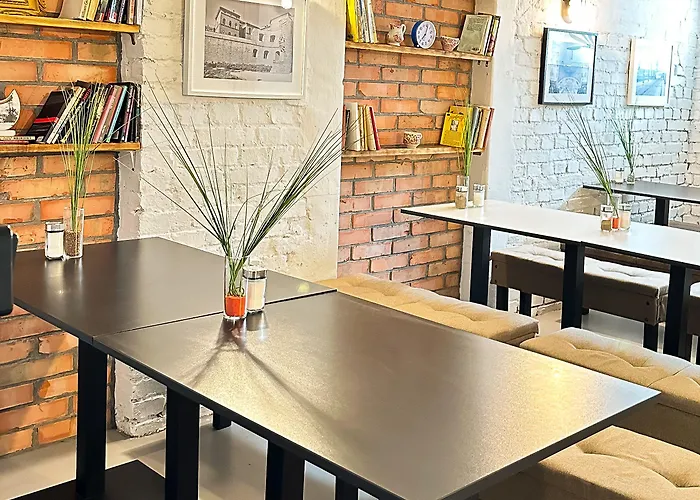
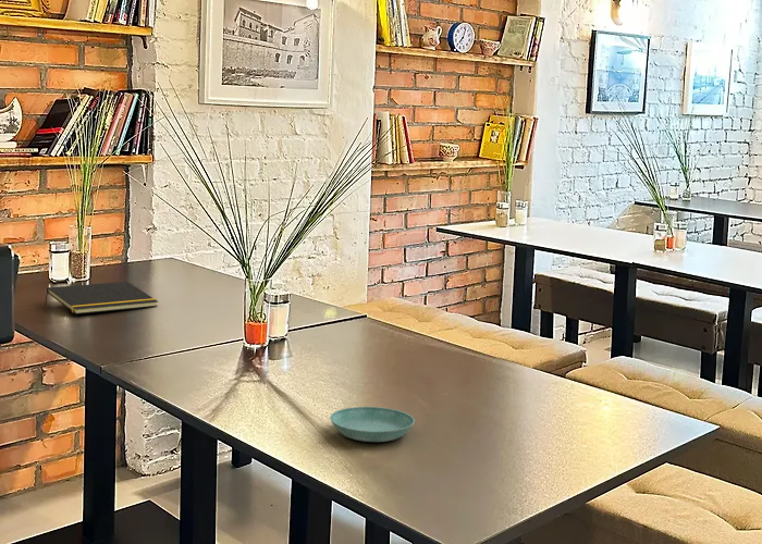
+ saucer (371, 425)
+ notepad (102, 296)
